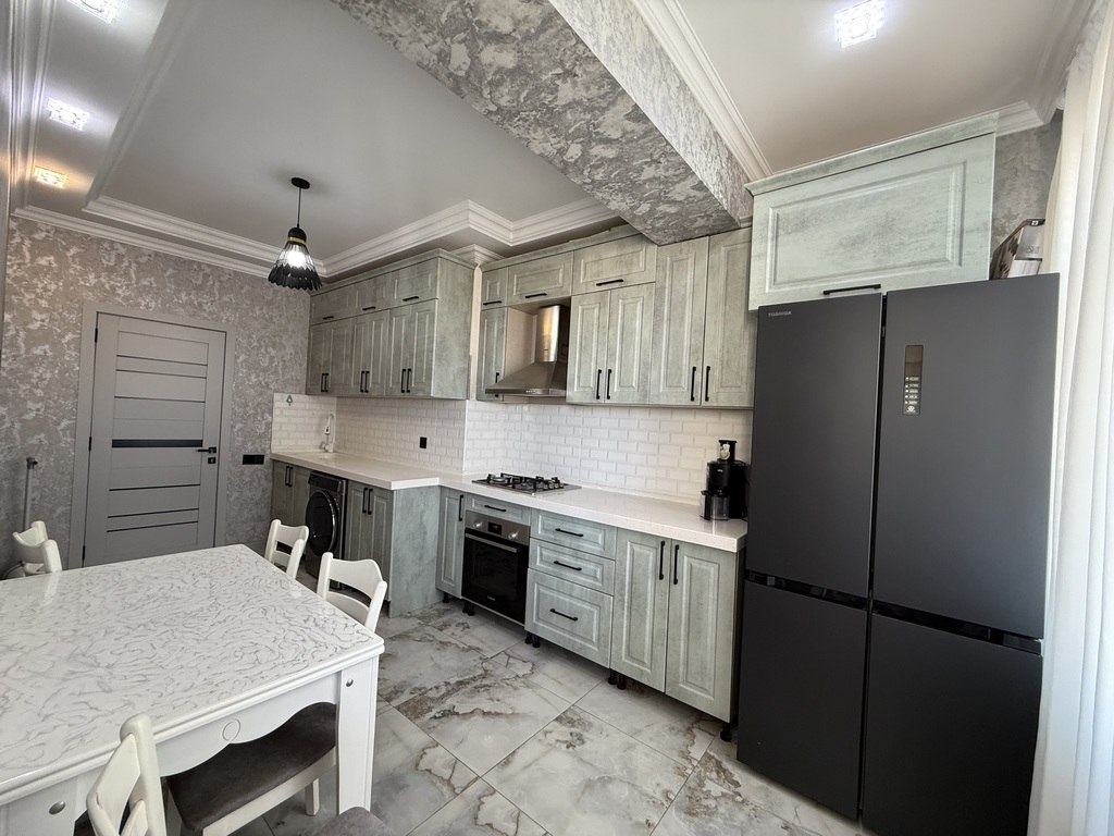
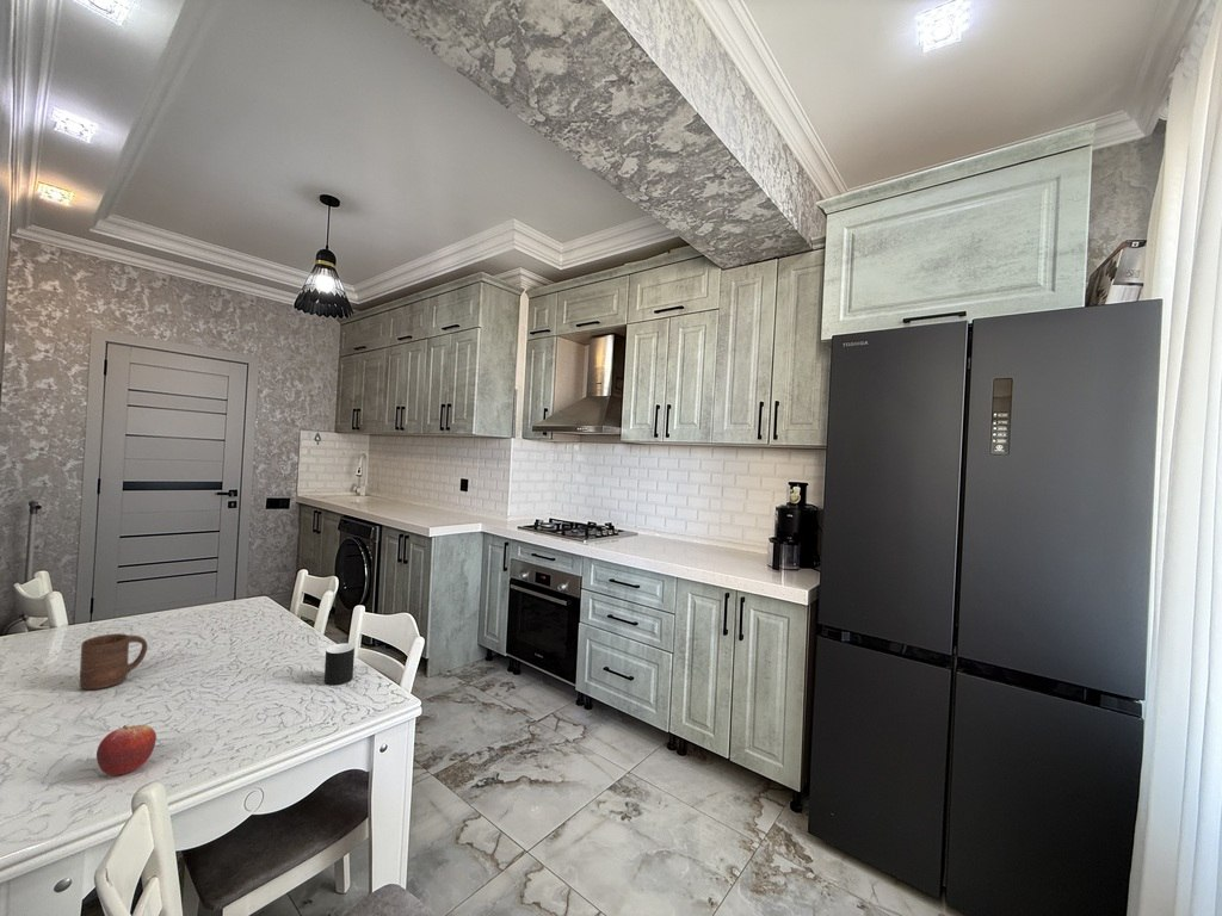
+ cup (338, 662)
+ fruit (126, 747)
+ cup (111, 658)
